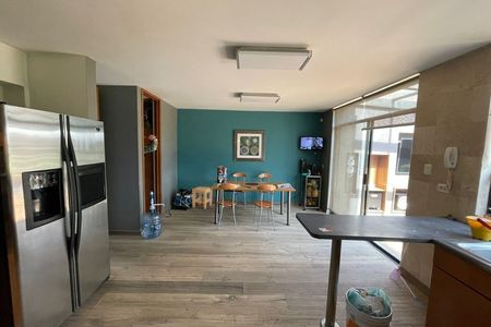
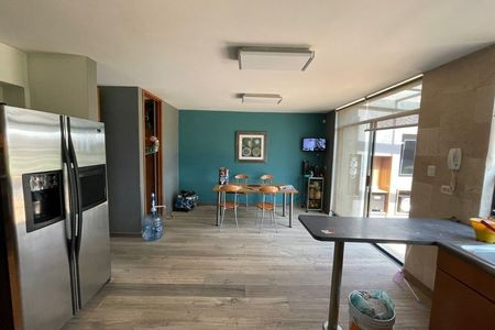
- stool (202, 197)
